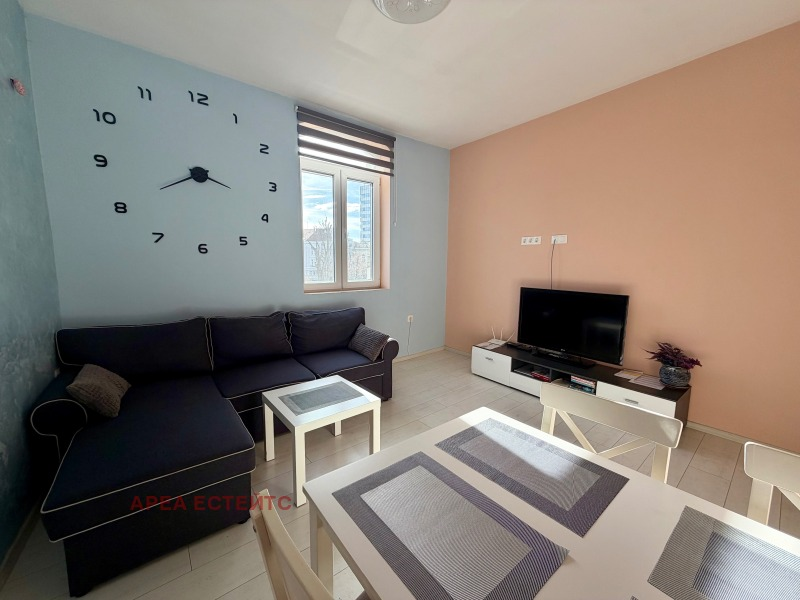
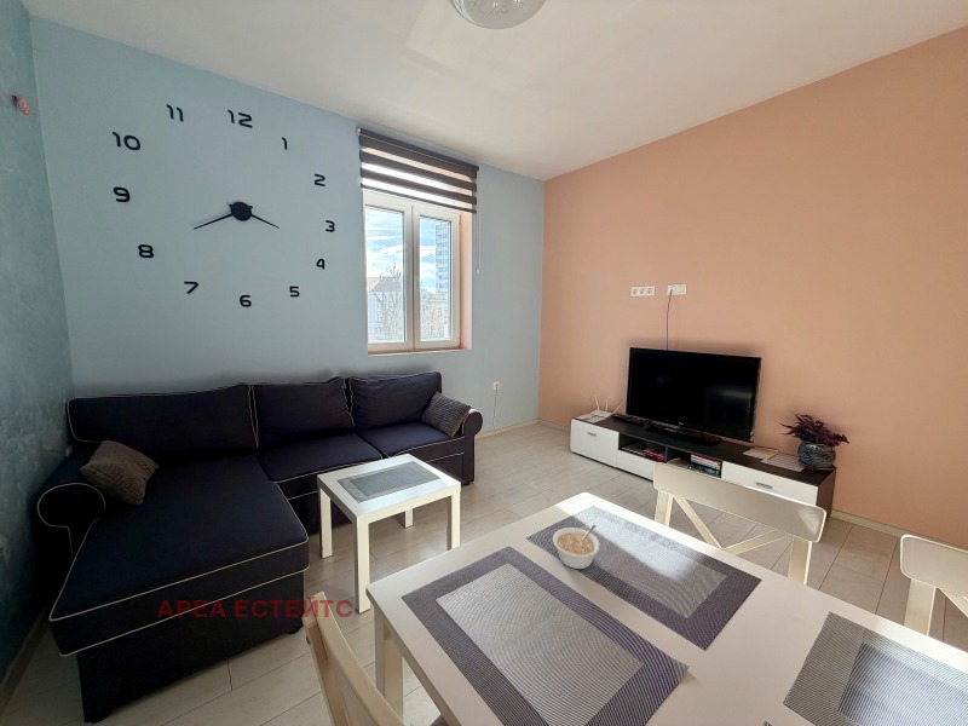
+ legume (575, 546)
